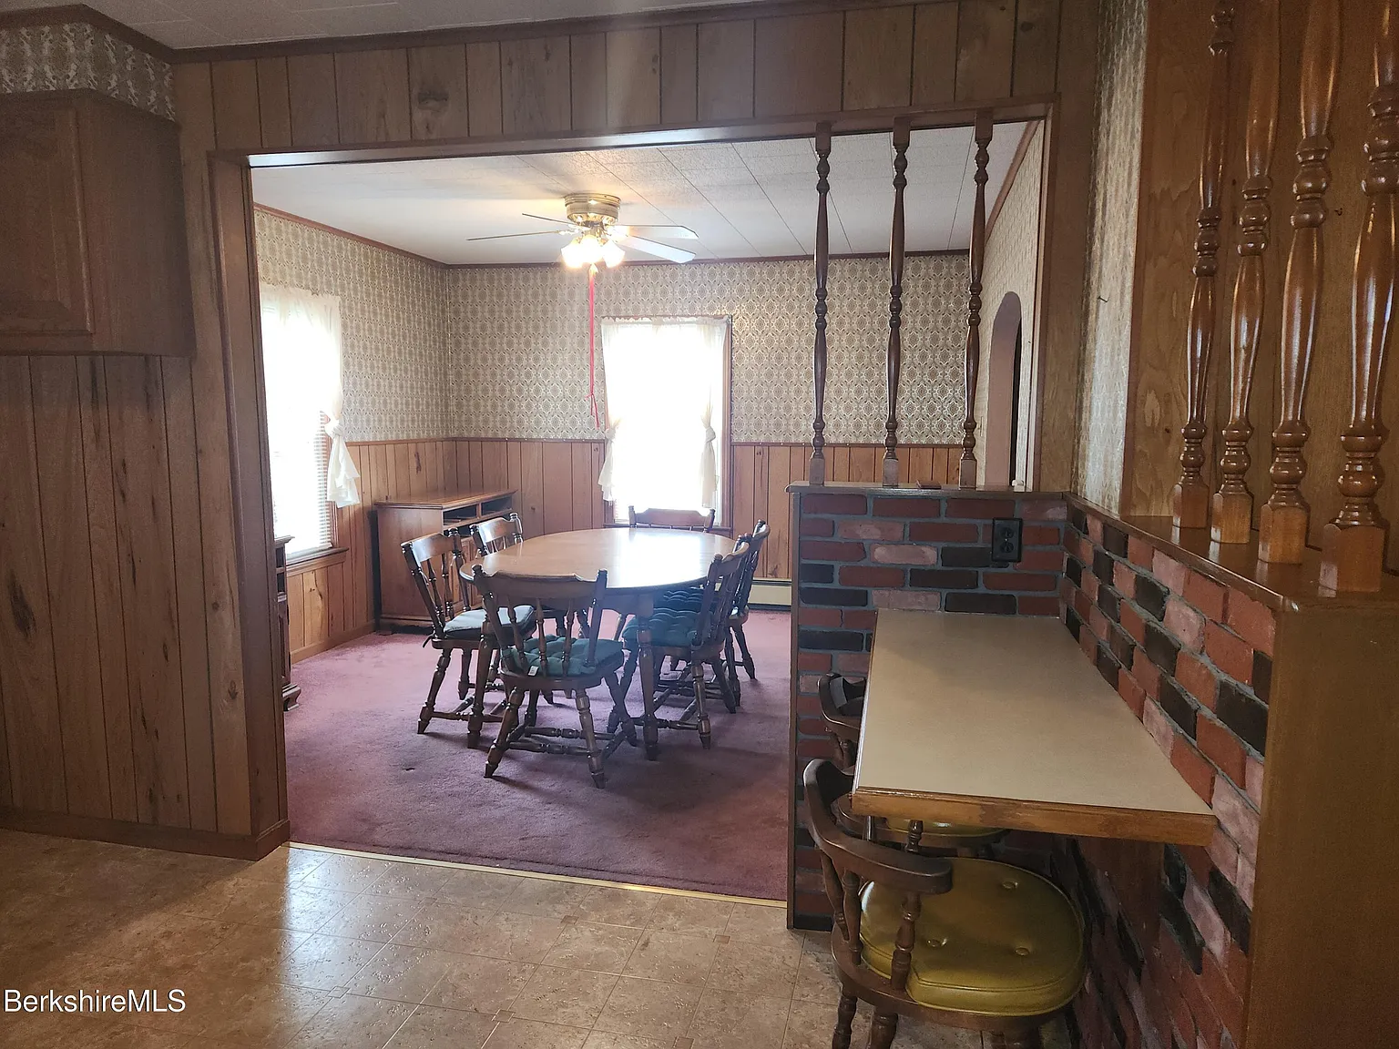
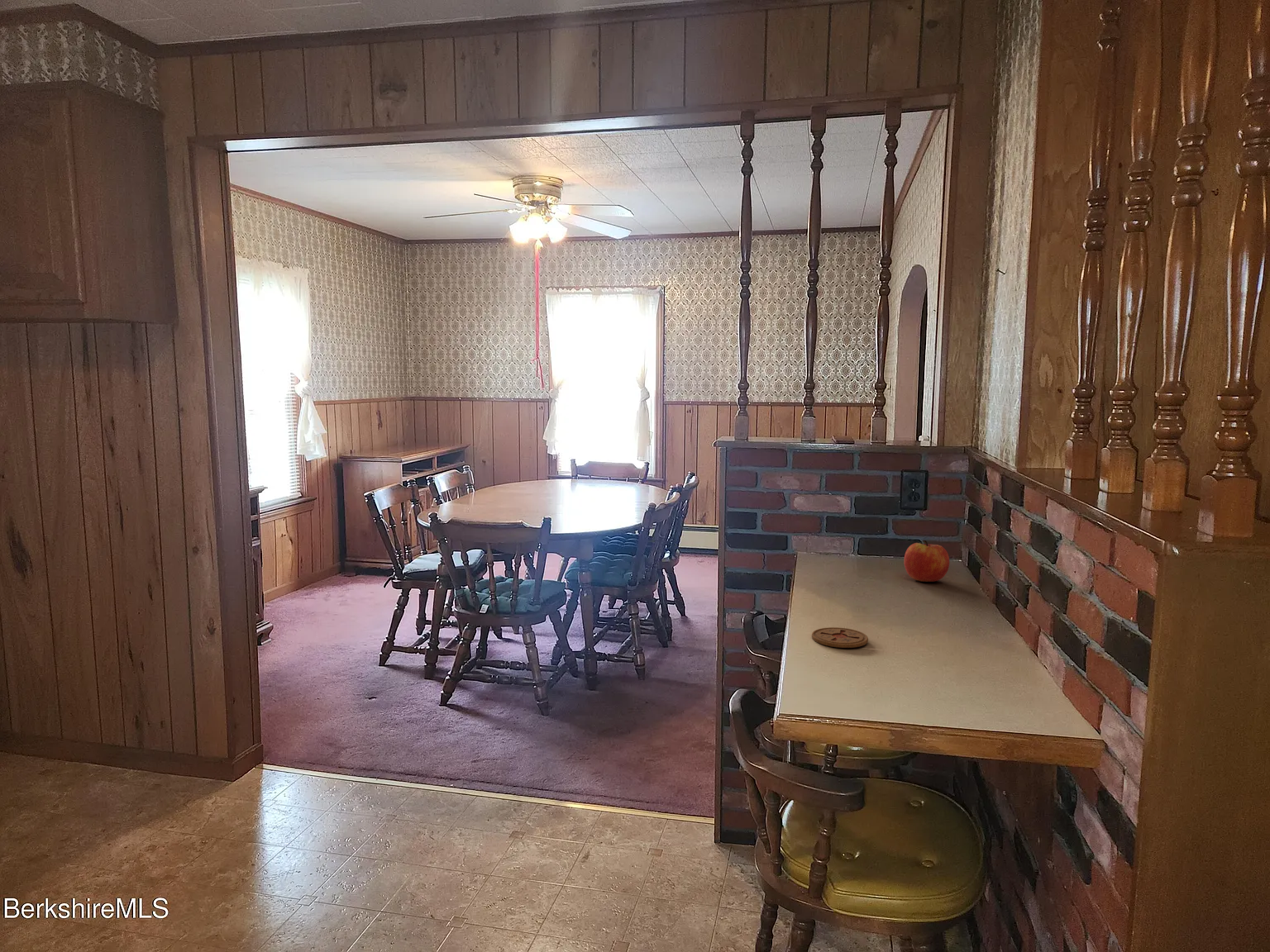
+ apple (926, 559)
+ coaster (839, 637)
